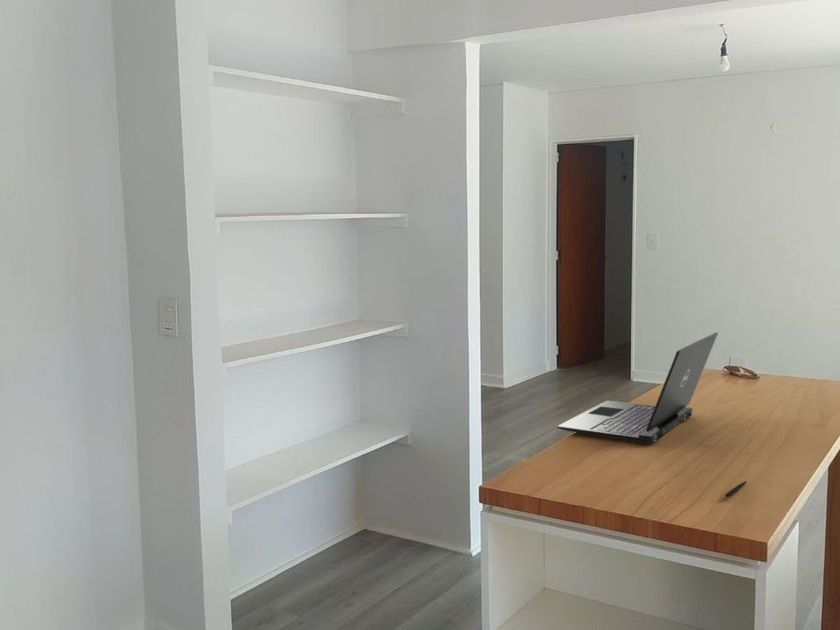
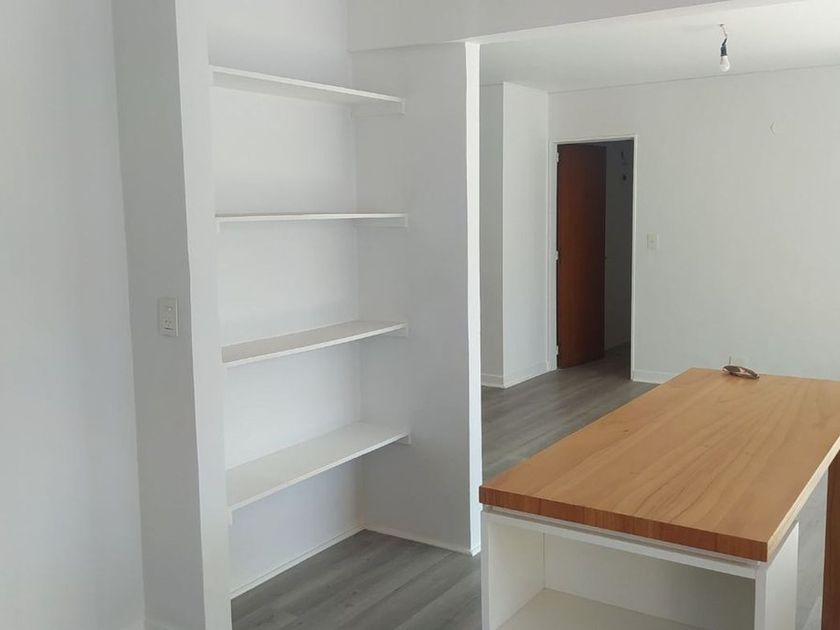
- pen (737, 487)
- laptop (633, 403)
